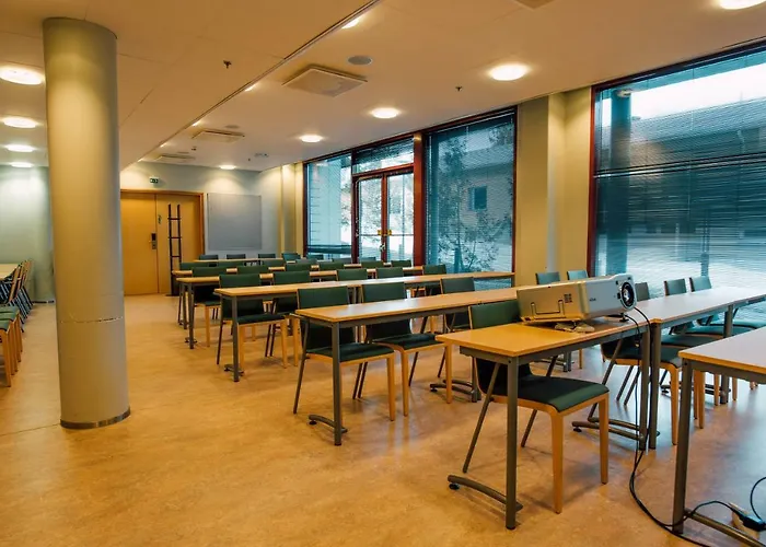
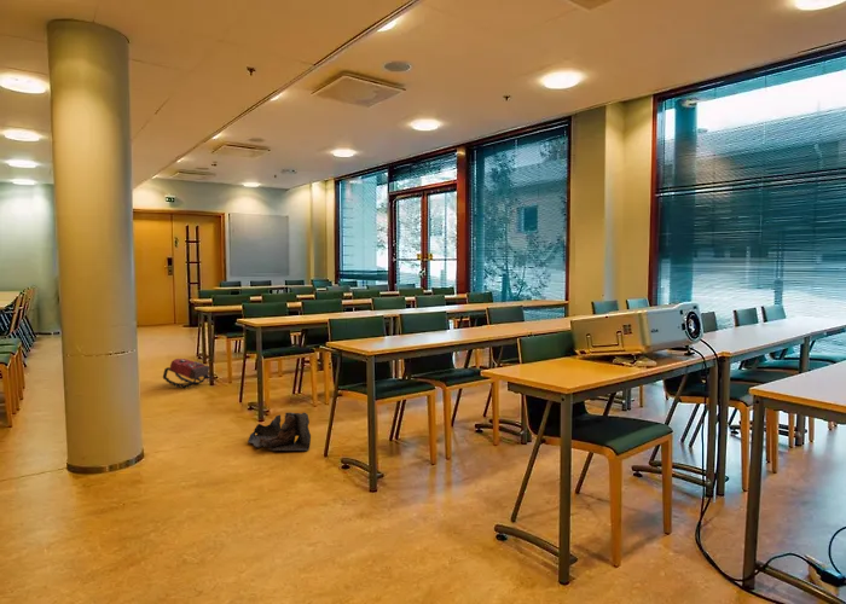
+ backpack (189, 372)
+ bag (279, 426)
